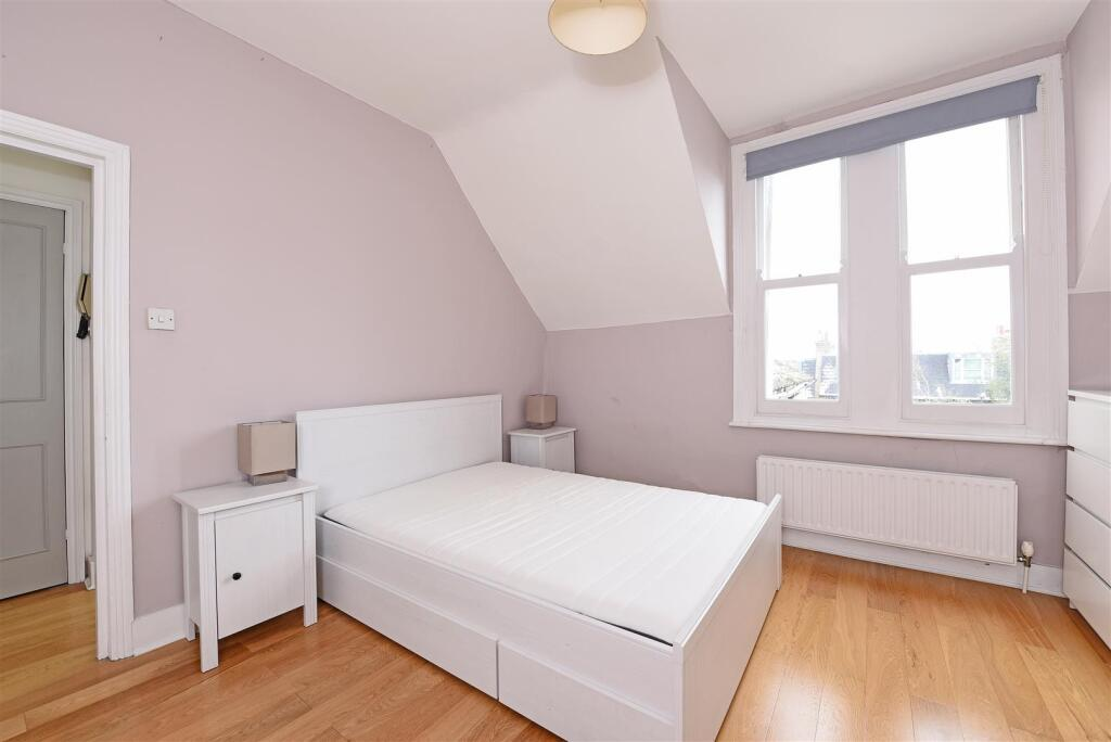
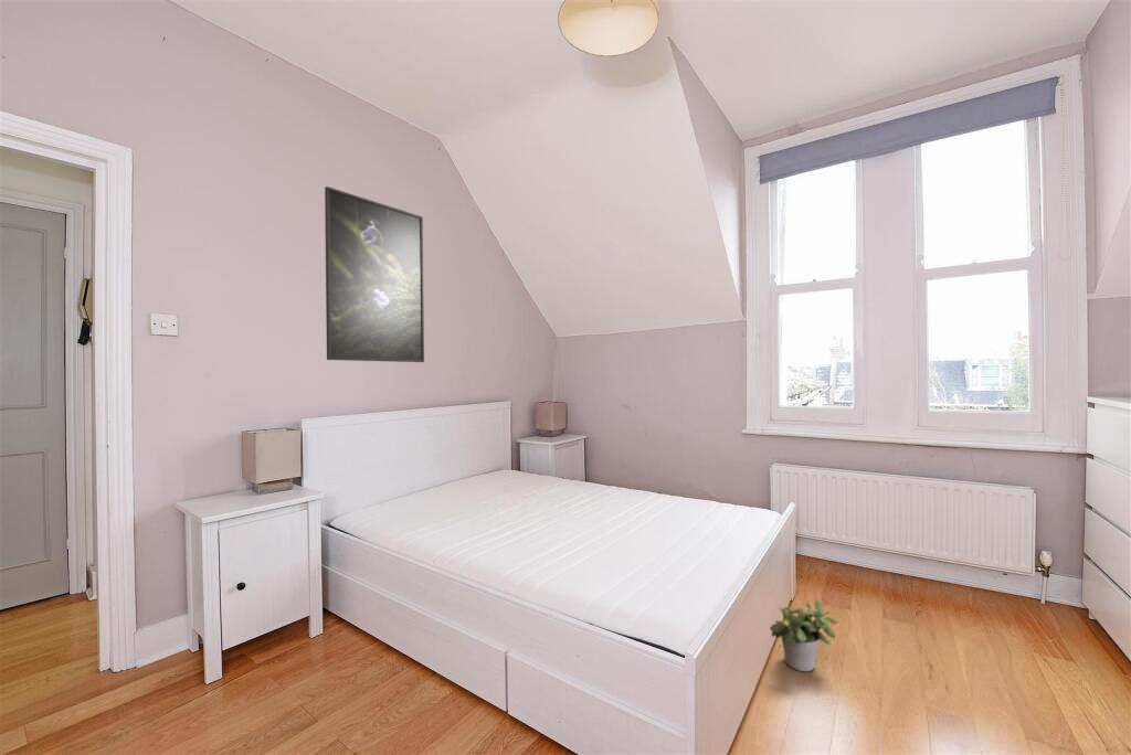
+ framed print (378, 281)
+ potted plant (804, 637)
